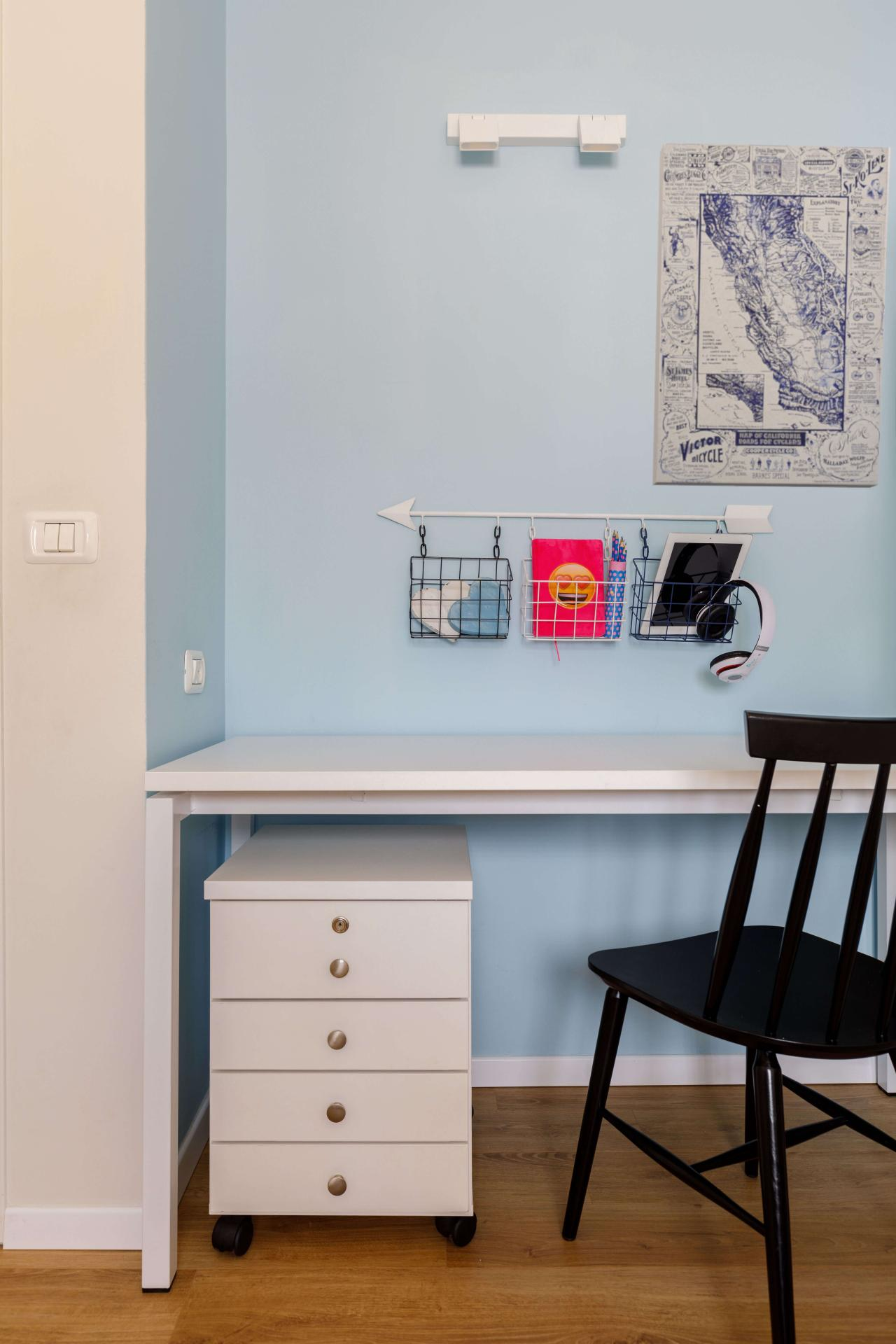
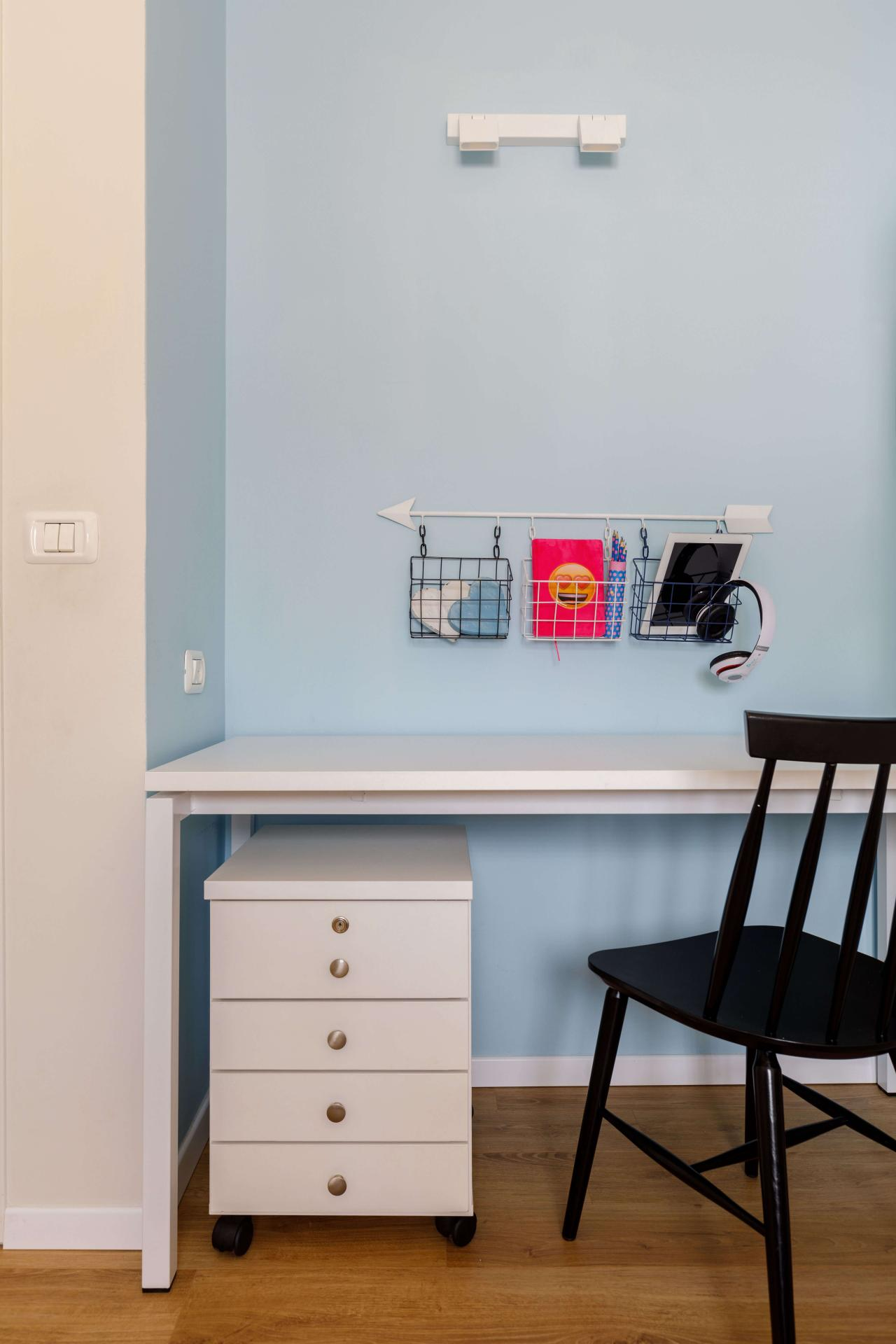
- wall art (769, 319)
